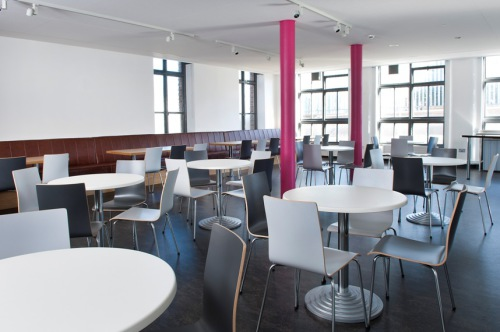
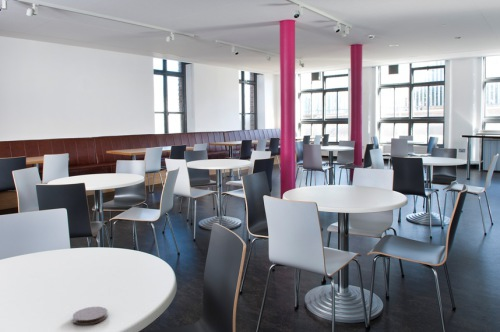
+ coaster (90, 315)
